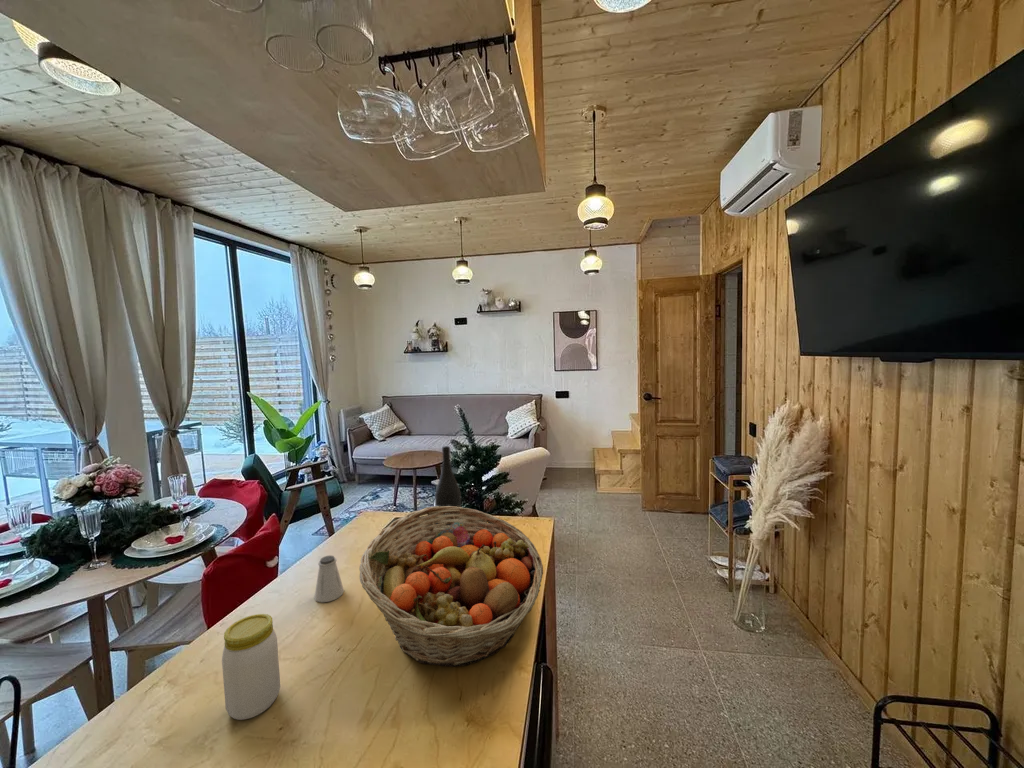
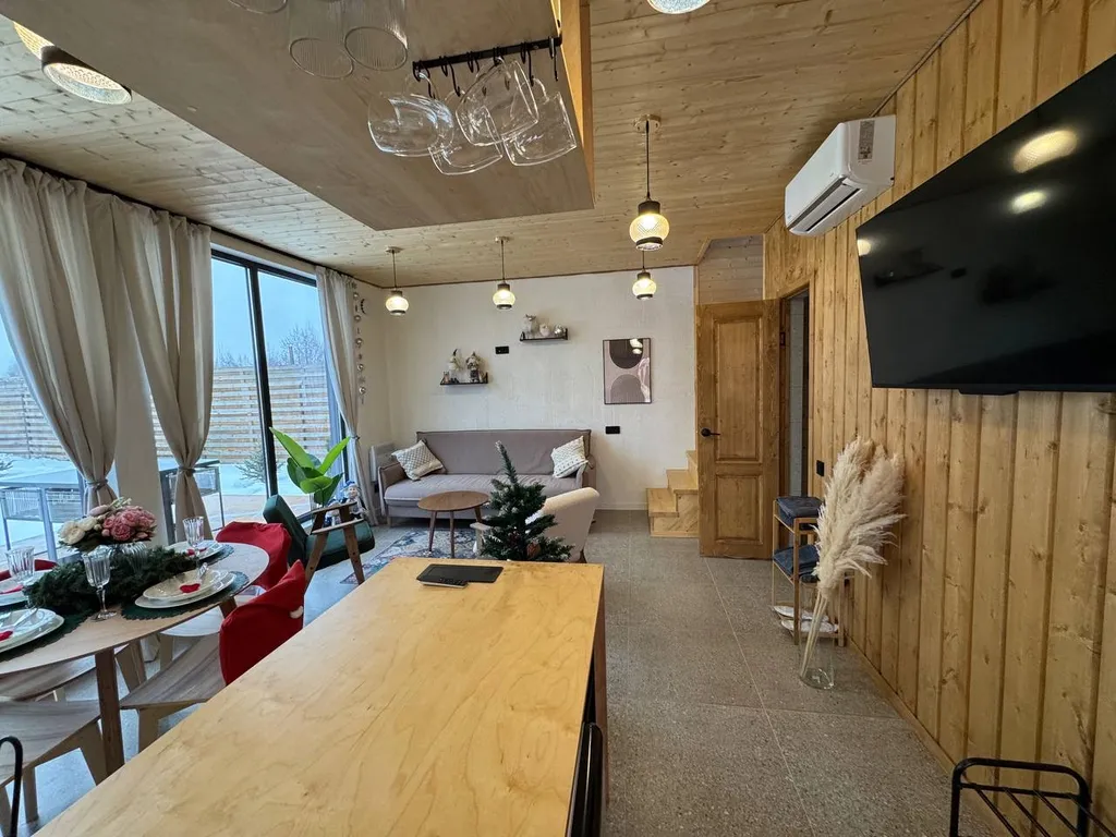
- fruit basket (458, 572)
- jar (251, 664)
- saltshaker (328, 576)
- wine bottle (447, 492)
